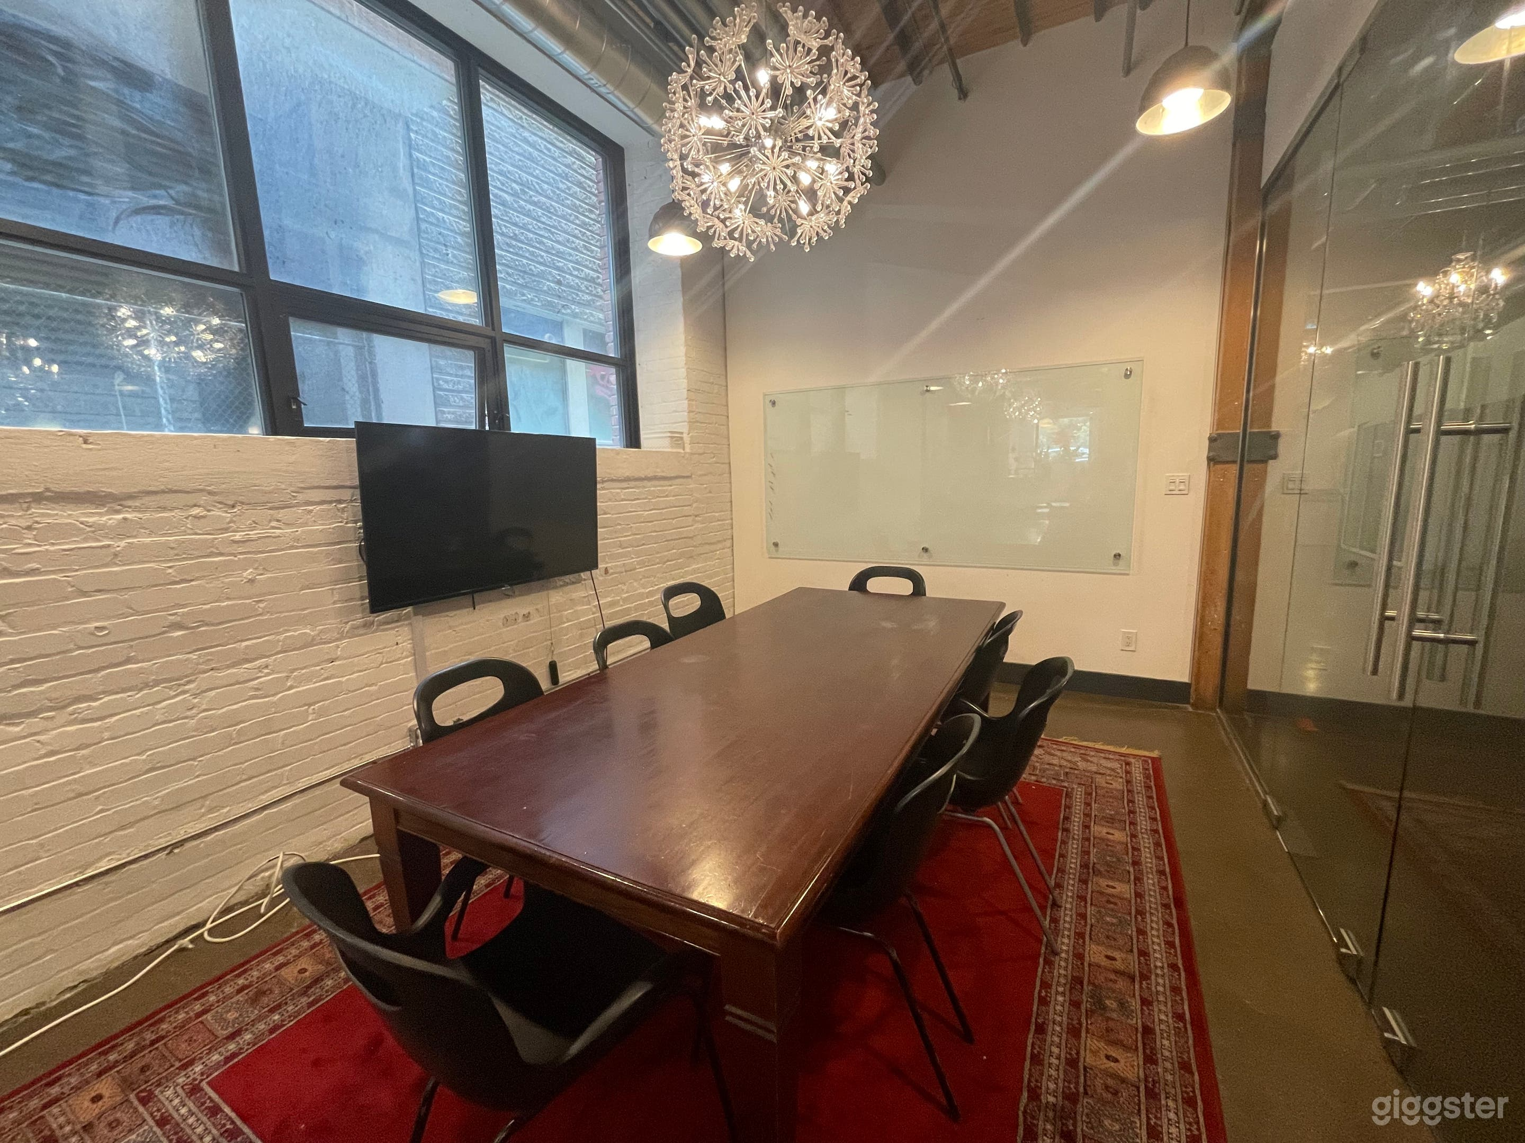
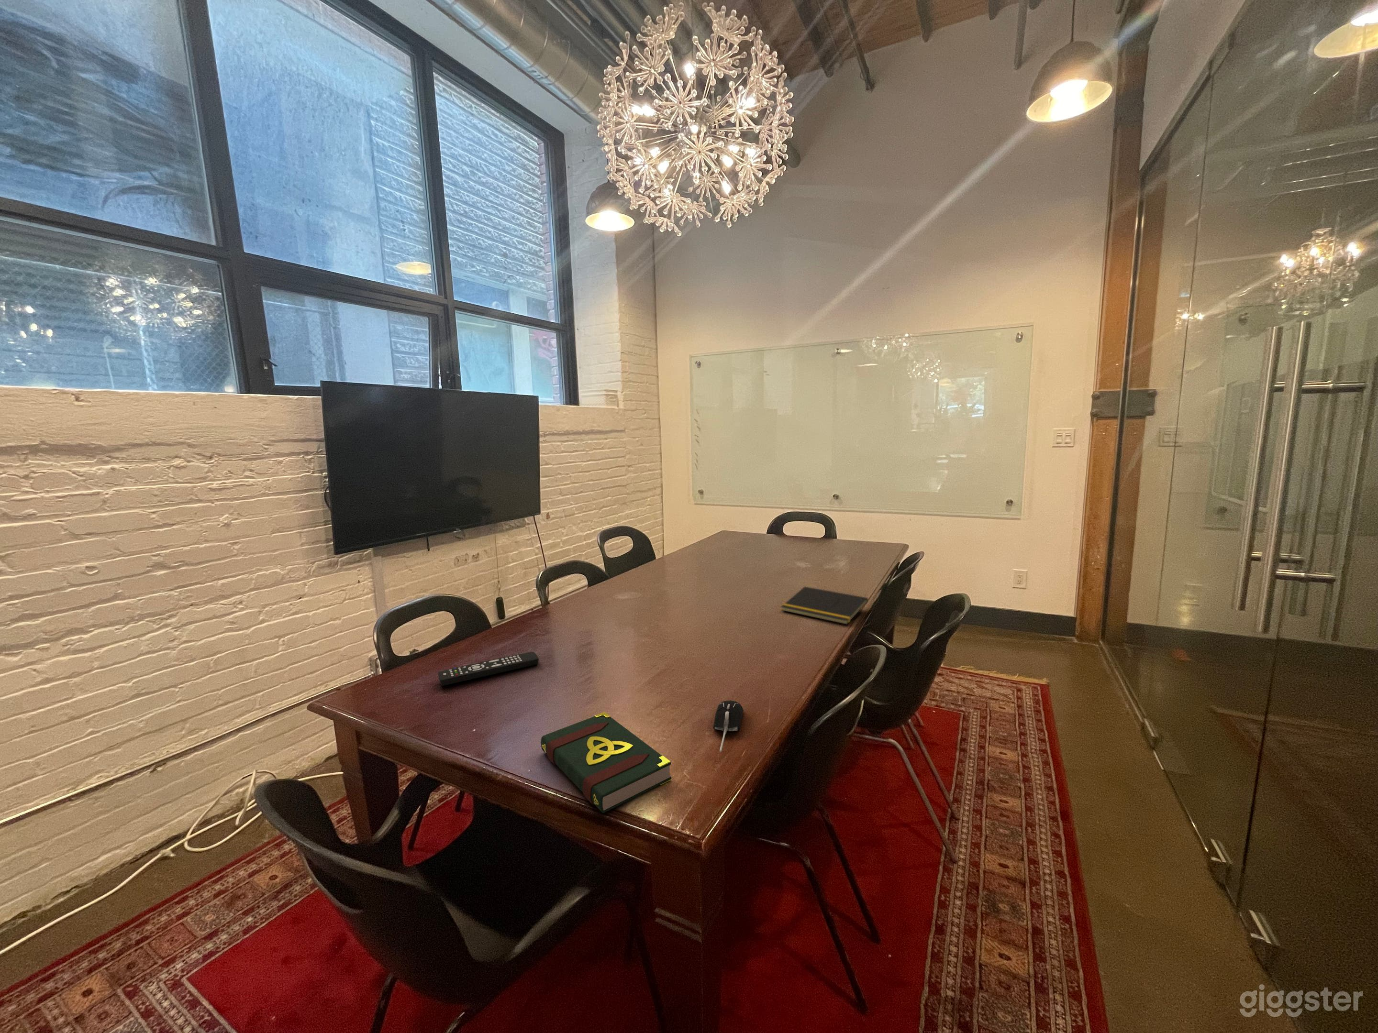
+ computer mouse (726, 720)
+ remote control (489, 668)
+ notepad (824, 604)
+ book (602, 756)
